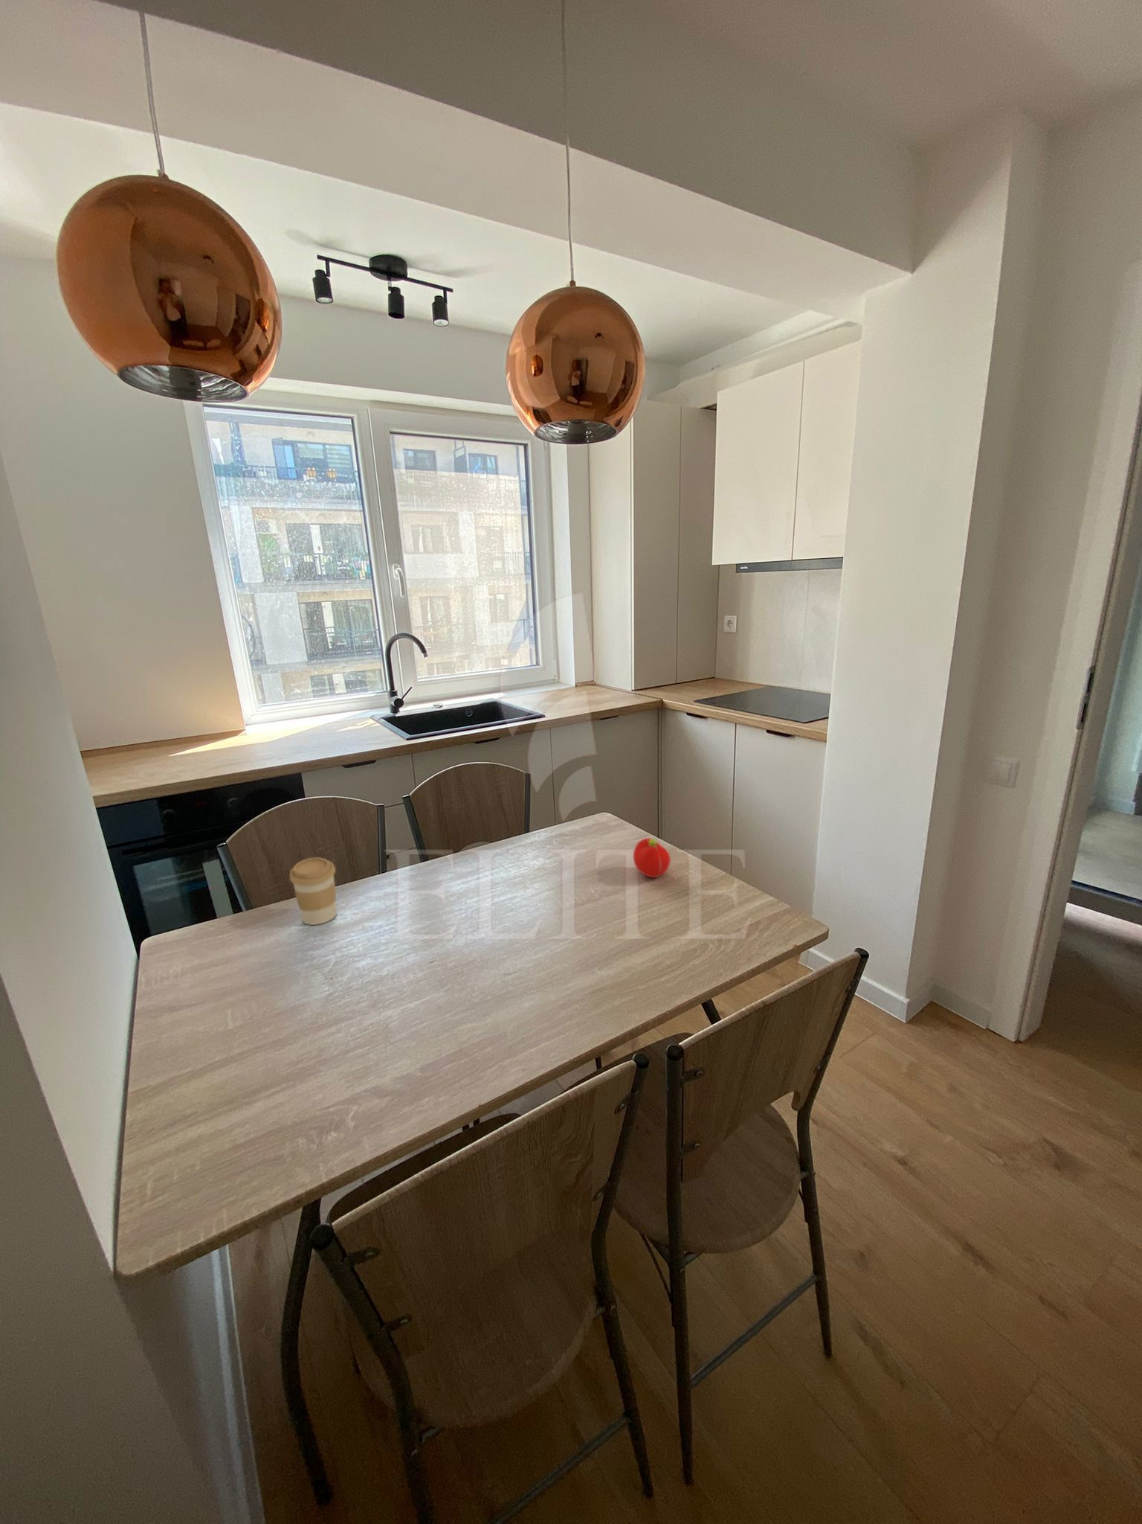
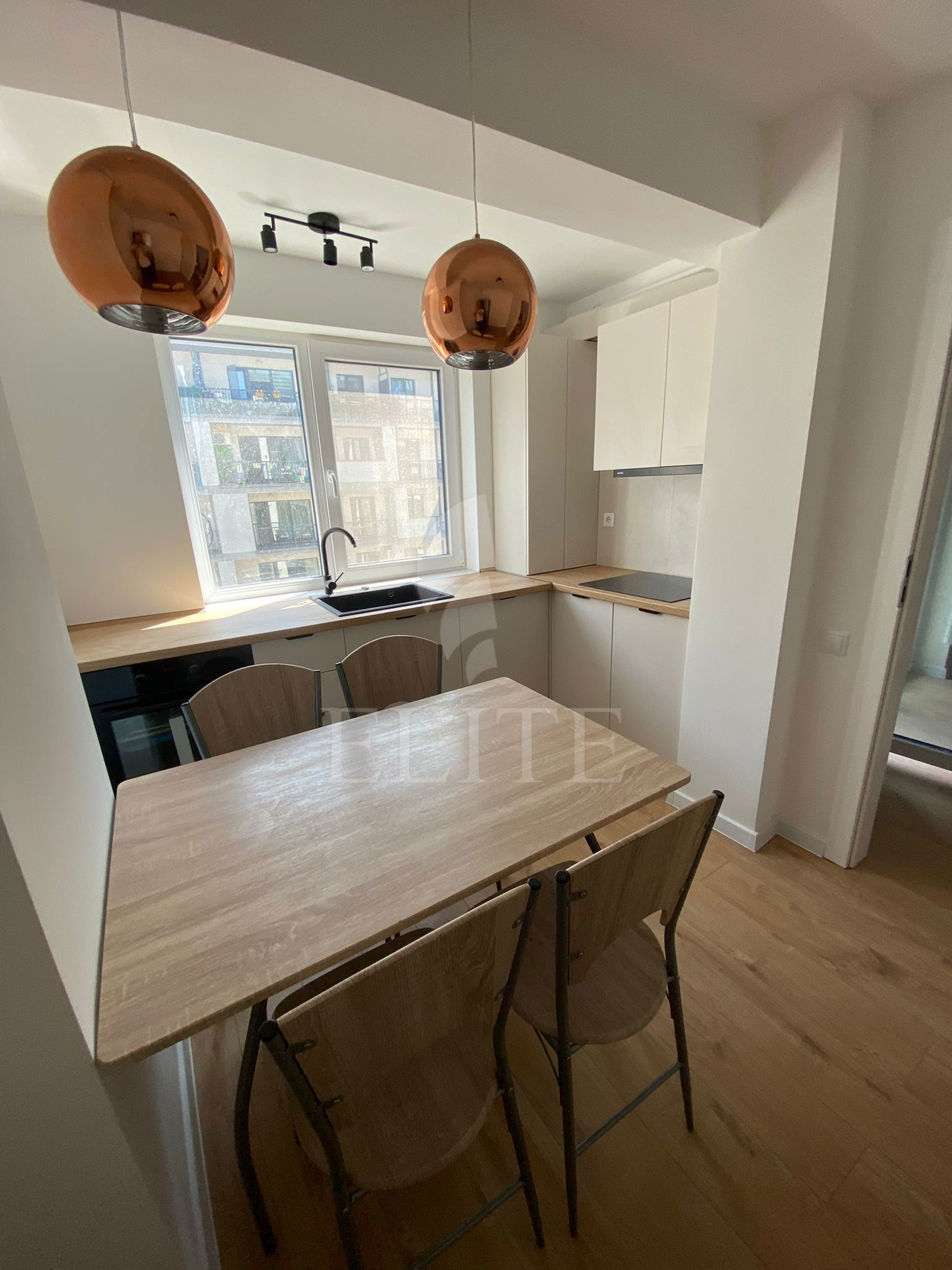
- coffee cup (315, 890)
- fruit (651, 856)
